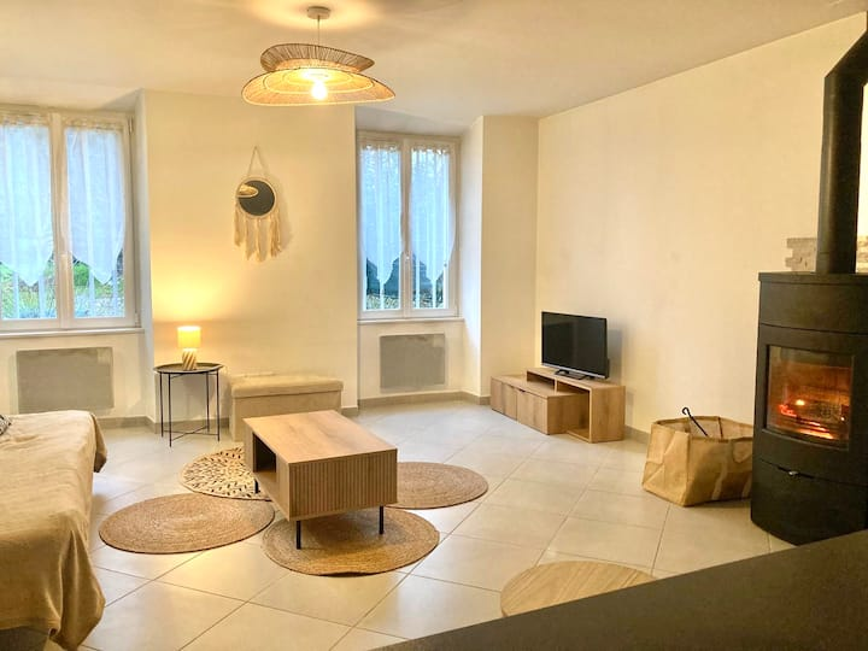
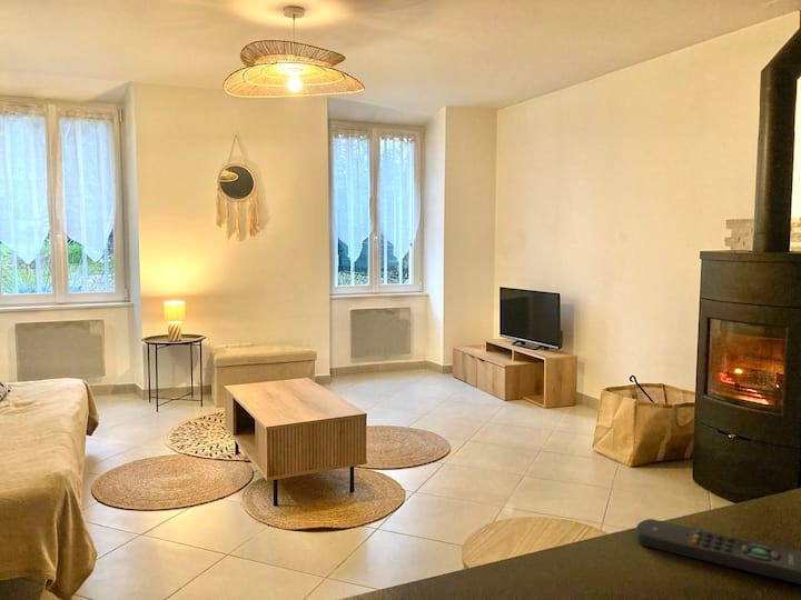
+ remote control (724, 549)
